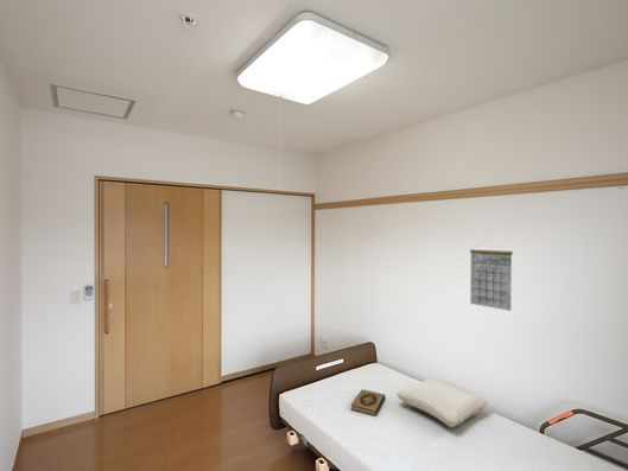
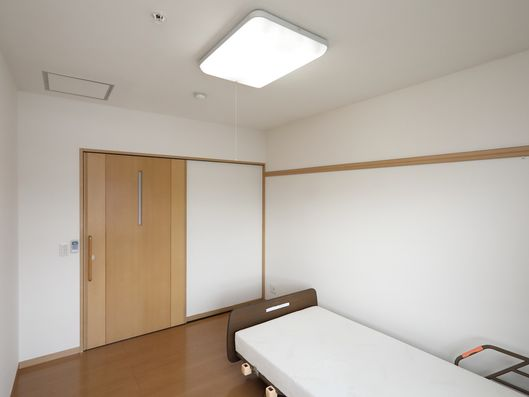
- pillow (440, 399)
- calendar (489, 272)
- hardback book (368, 401)
